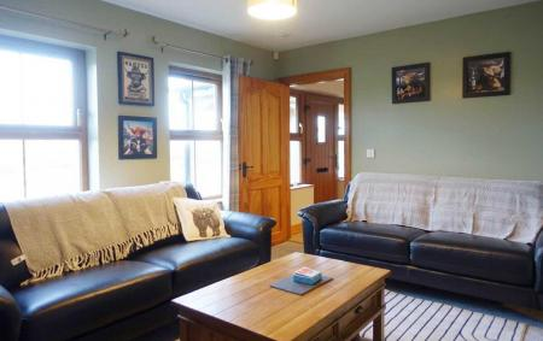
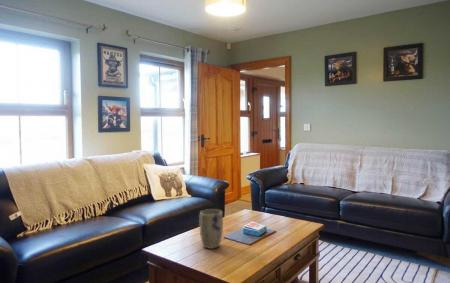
+ plant pot (211, 228)
